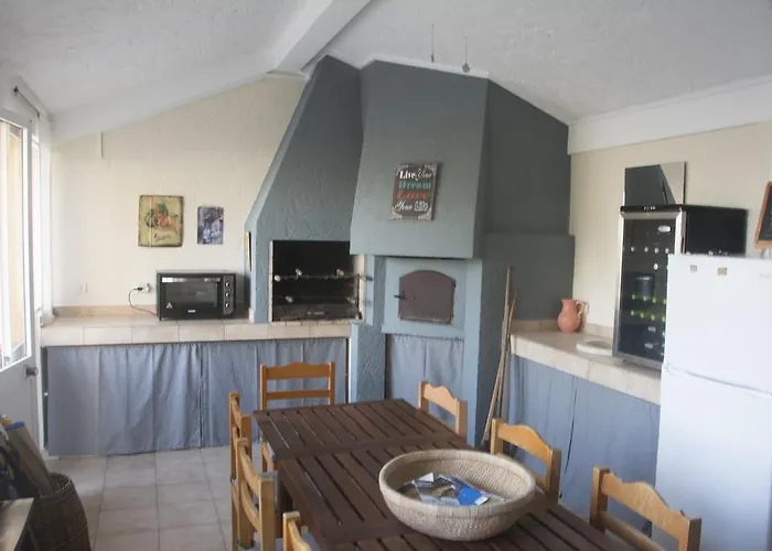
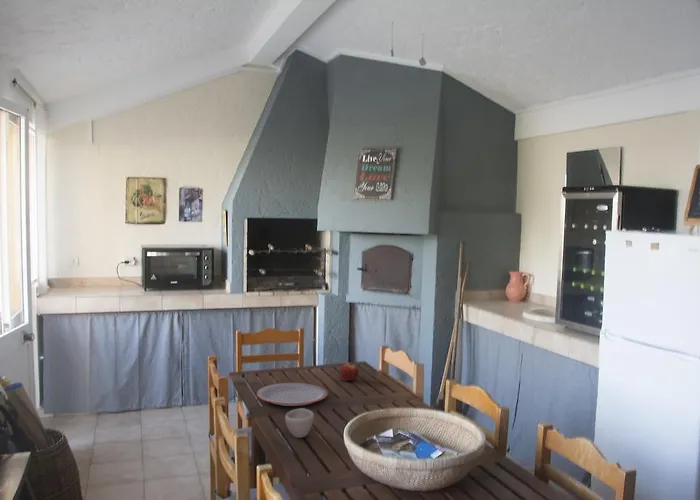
+ fruit (348, 371)
+ plate (292, 395)
+ cup (299, 422)
